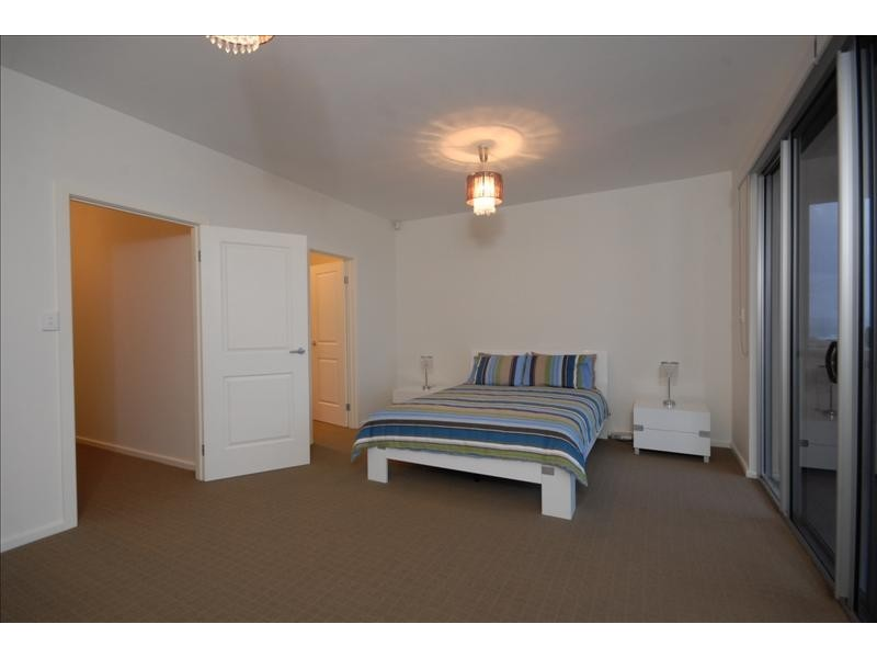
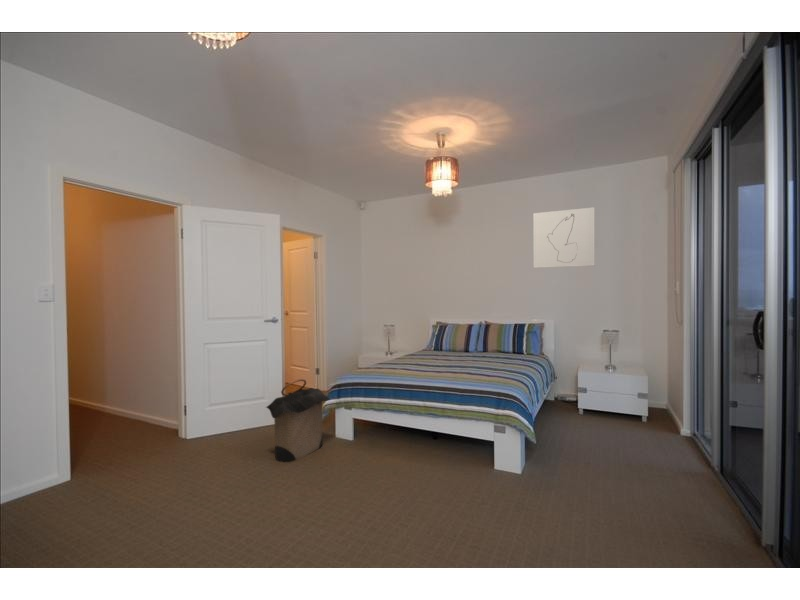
+ wall art (563, 238)
+ laundry hamper (298, 413)
